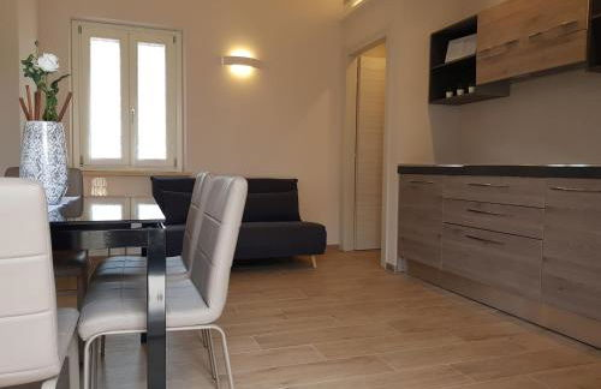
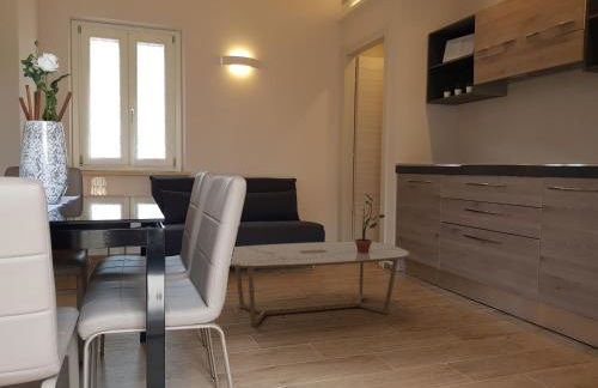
+ coffee table (312, 265)
+ potted plant (365, 223)
